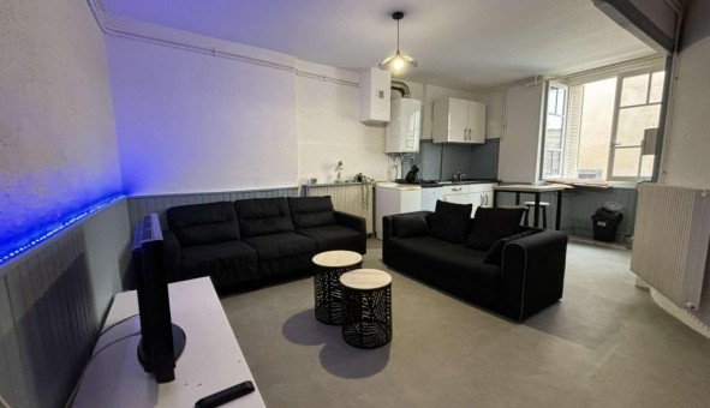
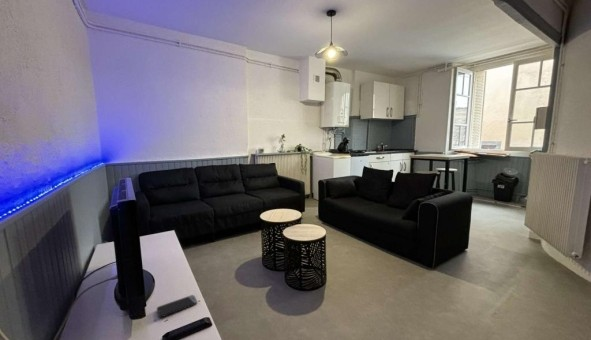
+ smartphone (177, 305)
